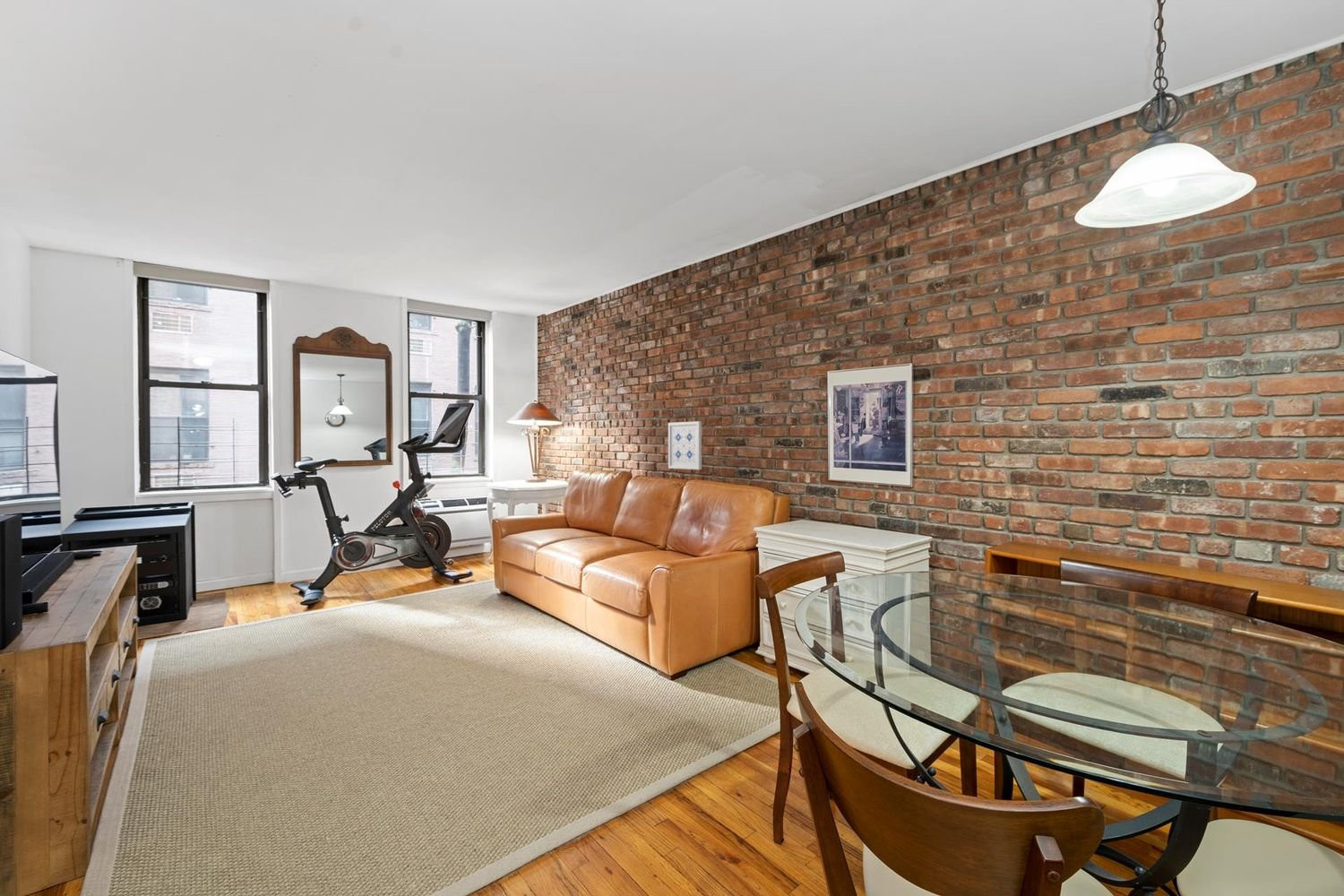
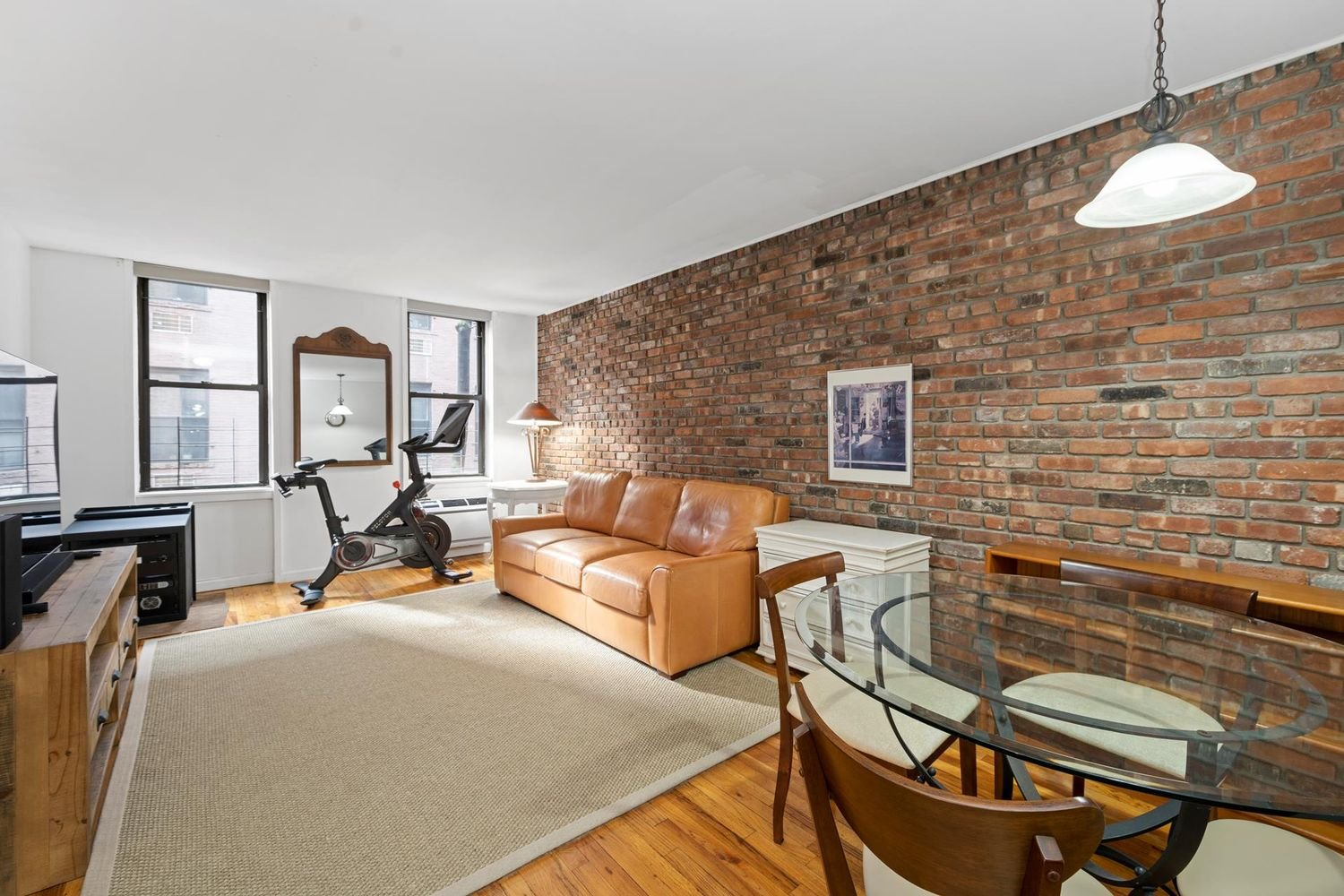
- wall art (684, 445)
